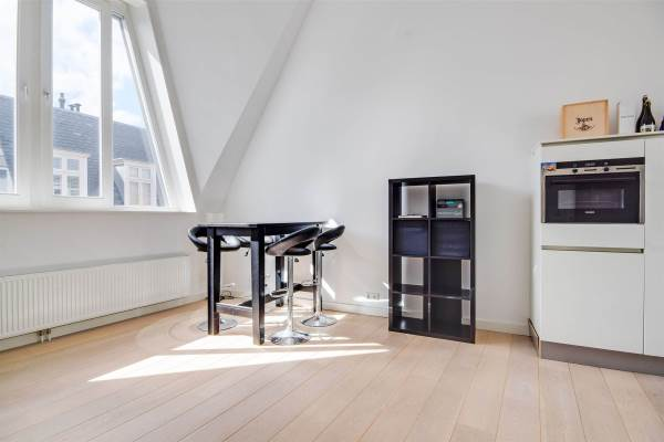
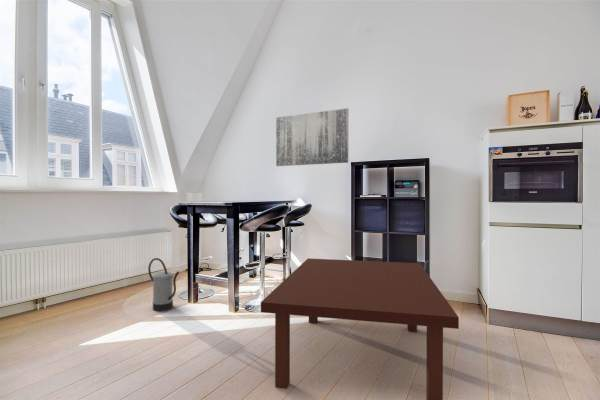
+ coffee table (358, 315)
+ wall art (310, 138)
+ watering can (163, 283)
